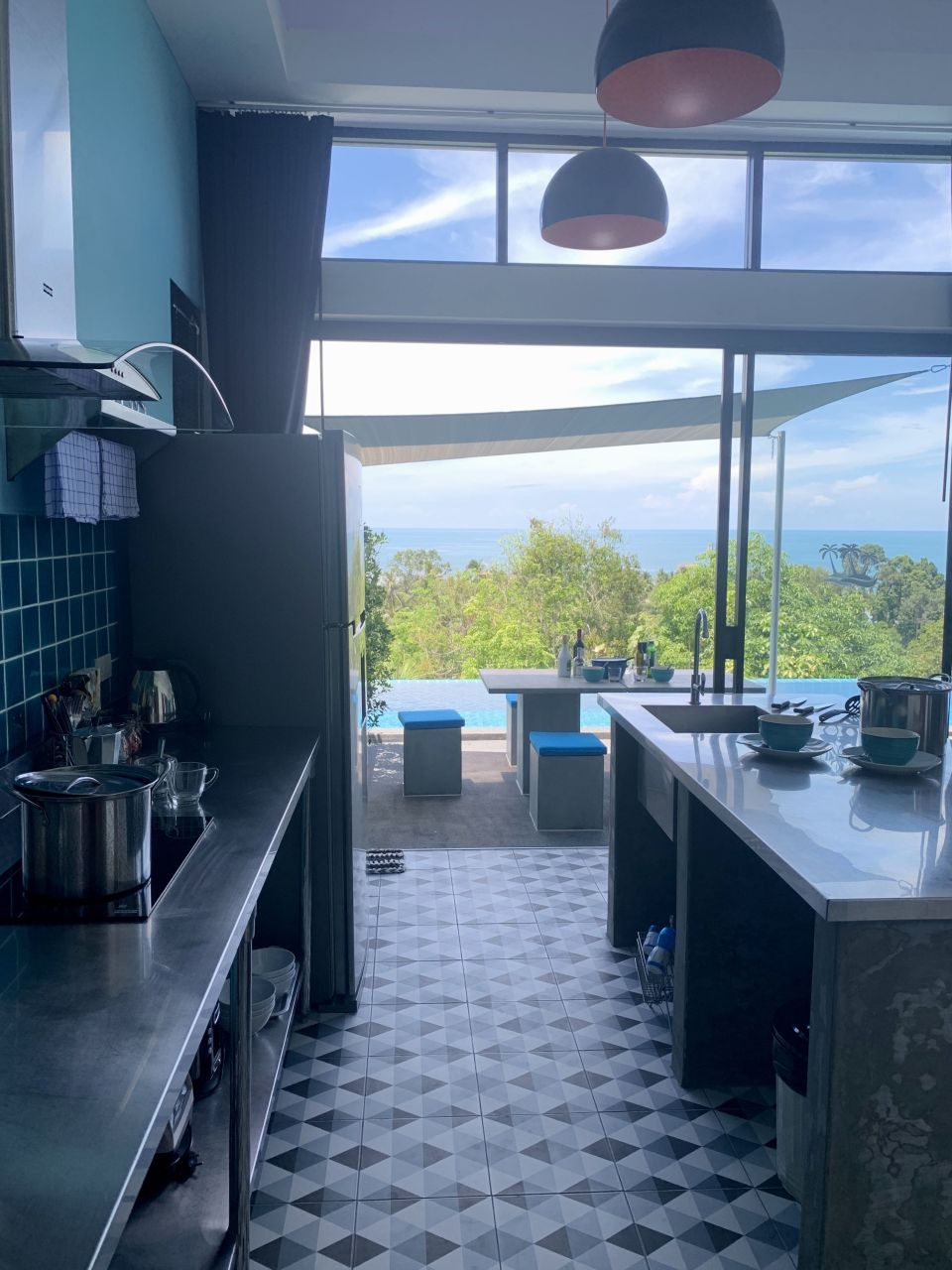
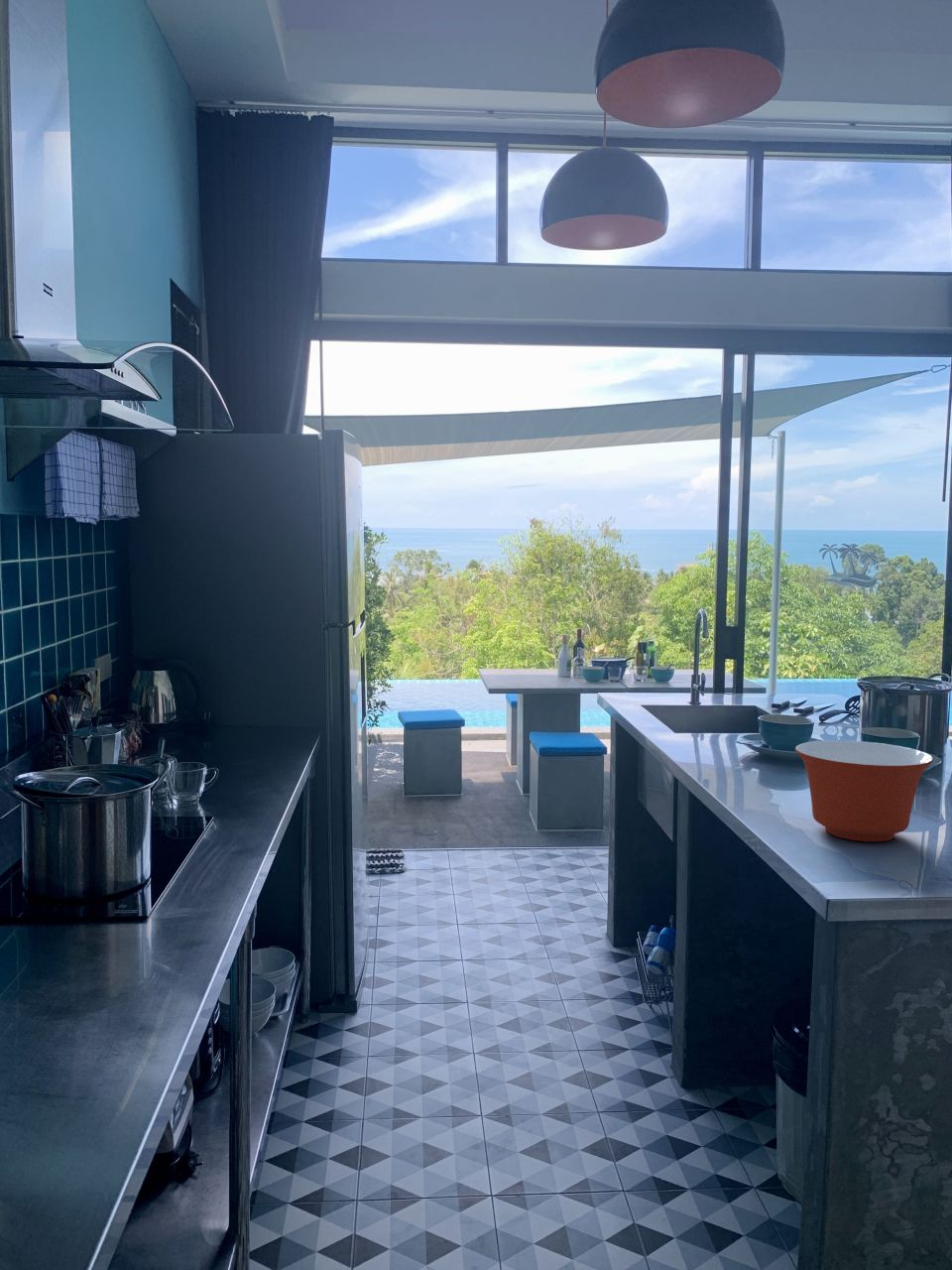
+ mixing bowl (861, 792)
